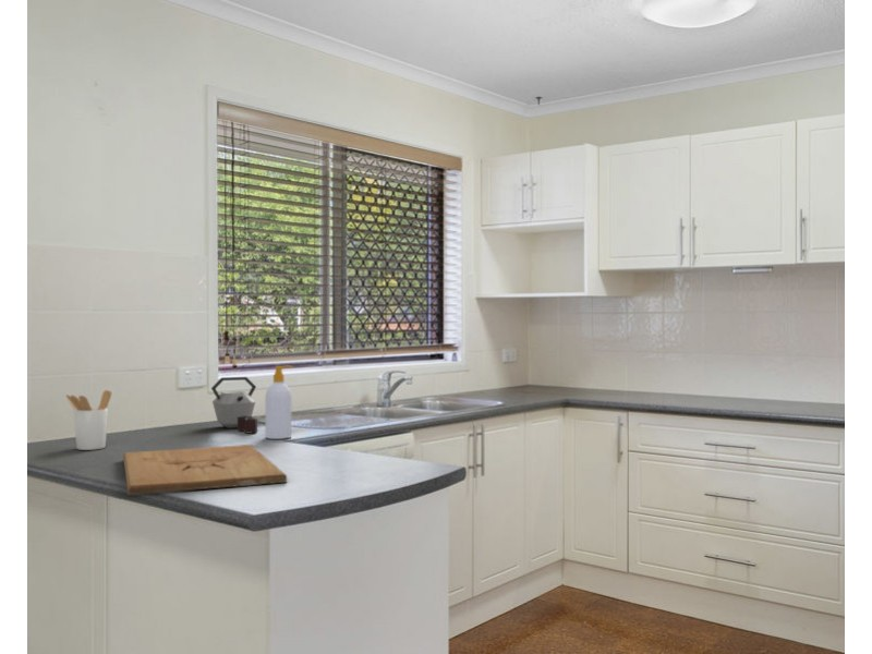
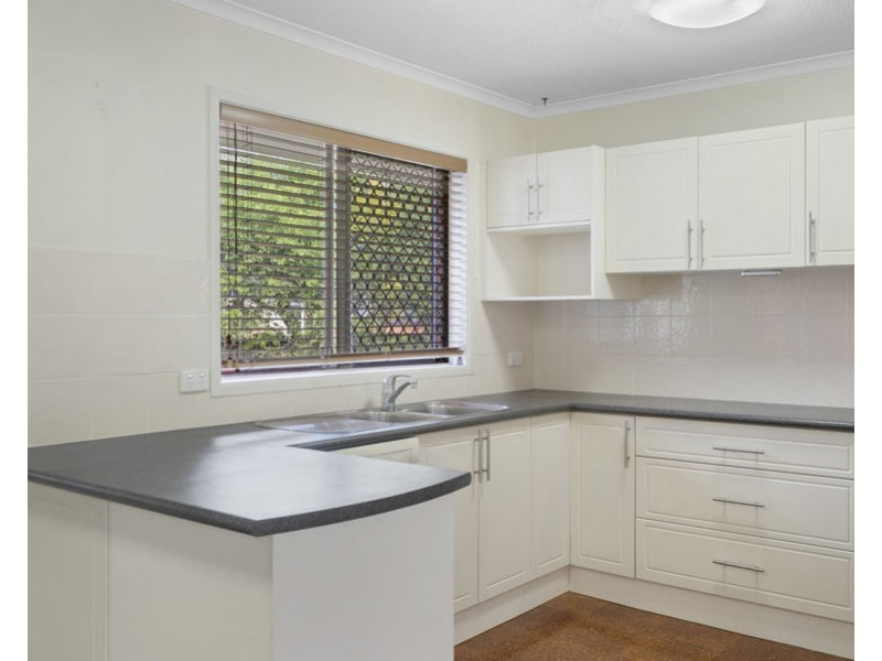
- kettle (240, 403)
- utensil holder (86, 420)
- cutting board (198, 465)
- soap bottle (279, 401)
